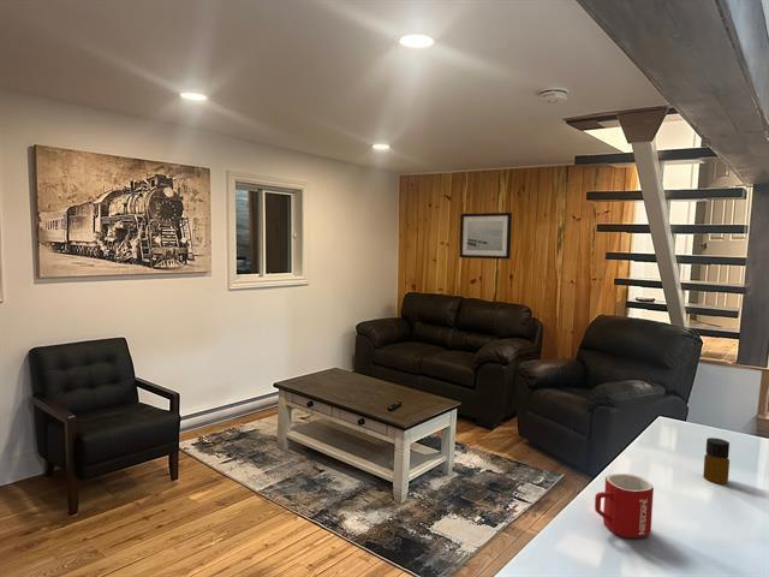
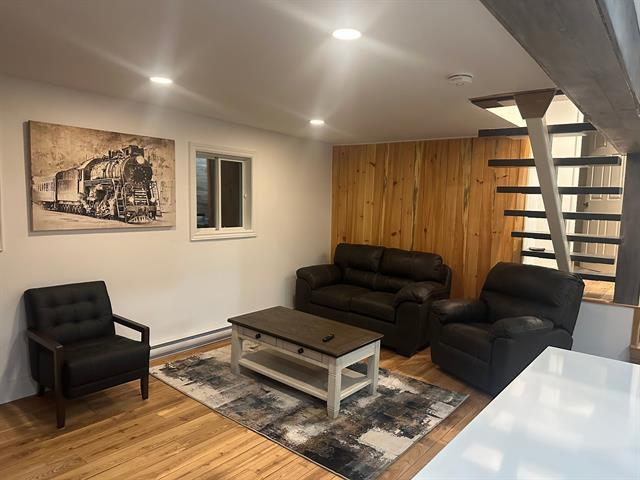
- mug (620, 505)
- wall art (484, 236)
- bottle (716, 459)
